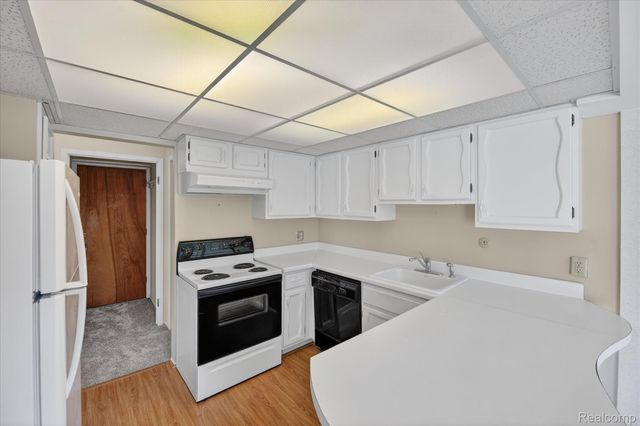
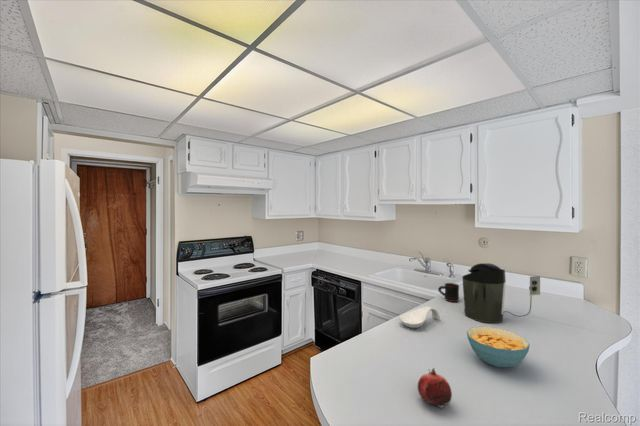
+ mug (448, 292)
+ fruit (434, 385)
+ cereal bowl (496, 350)
+ coffee maker (494, 289)
+ spoon rest (420, 316)
